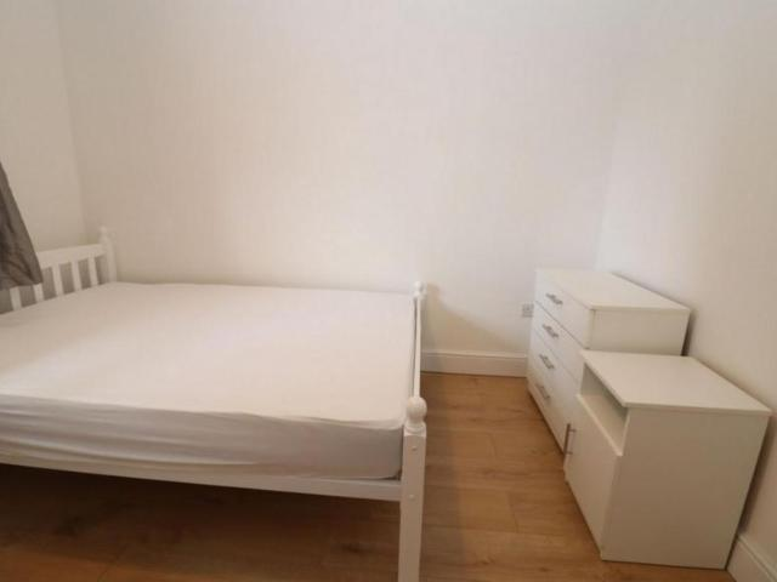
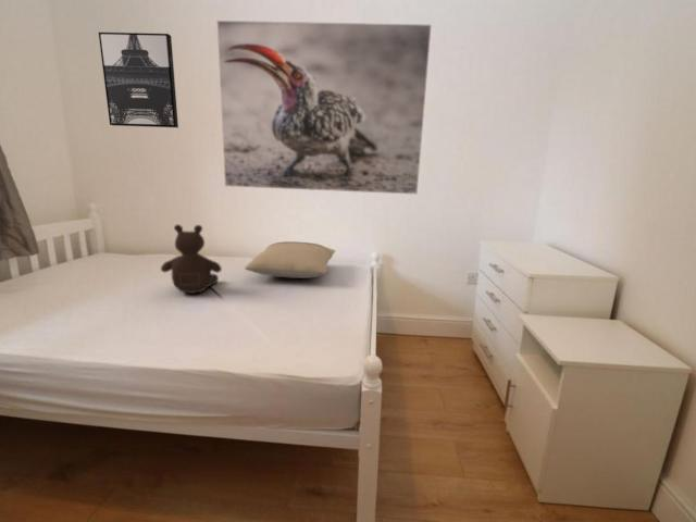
+ teddy bear (194, 257)
+ pillow (294, 259)
+ wall art (139, 82)
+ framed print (321, 111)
